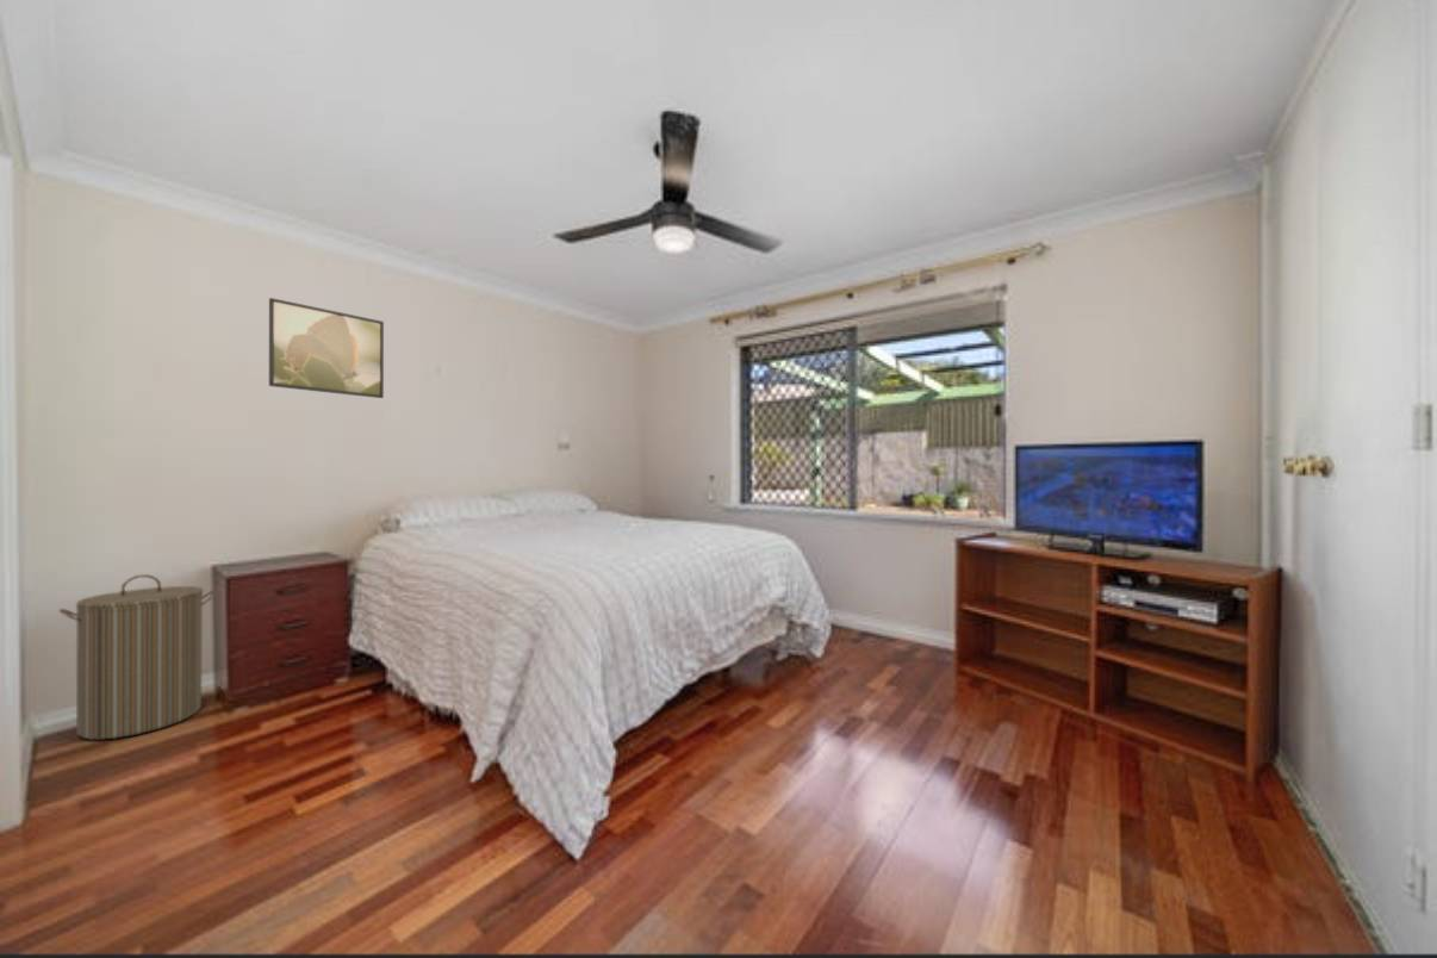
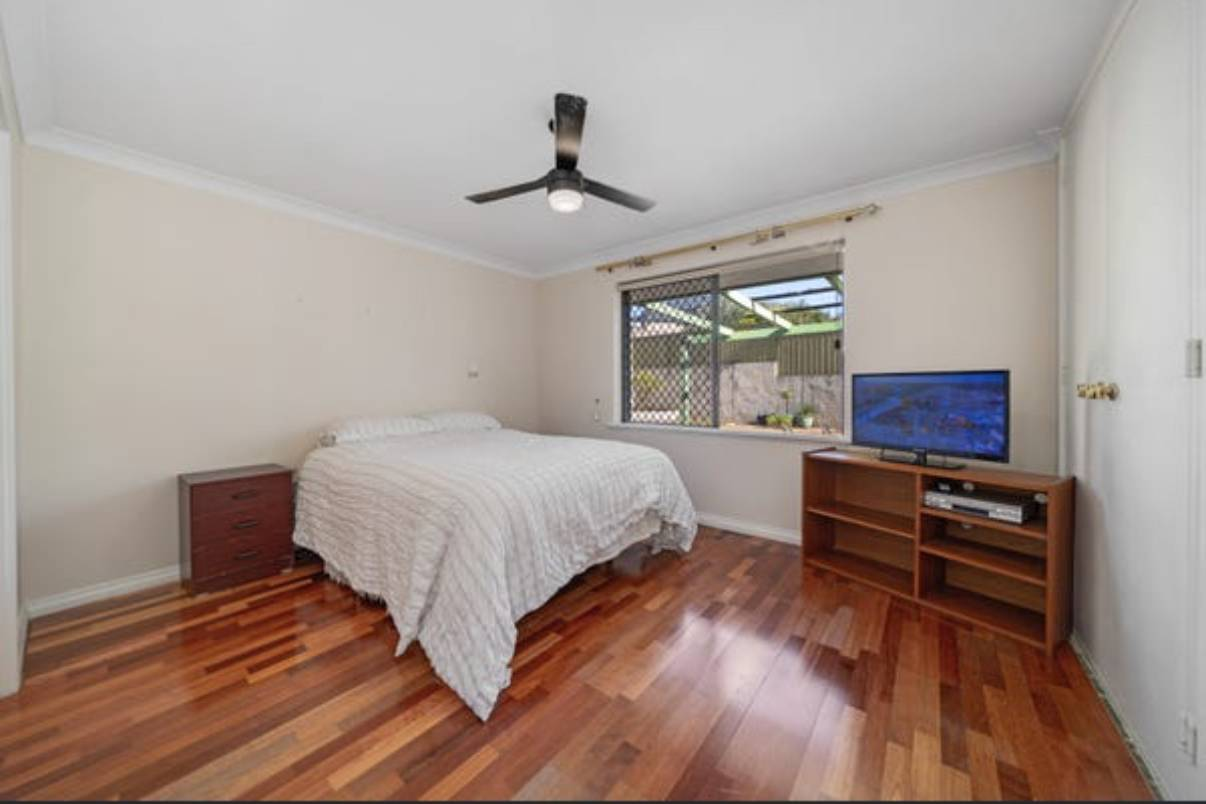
- laundry hamper (143, 647)
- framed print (330, 352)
